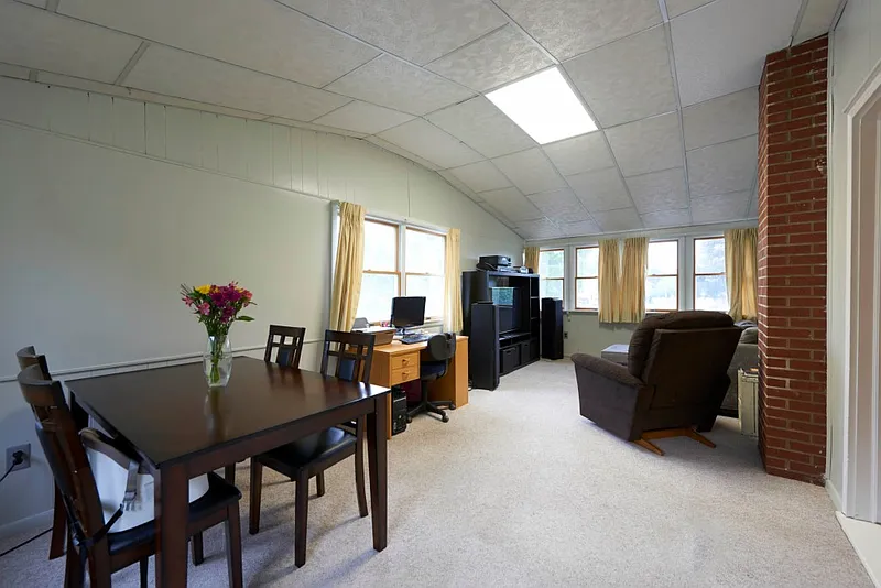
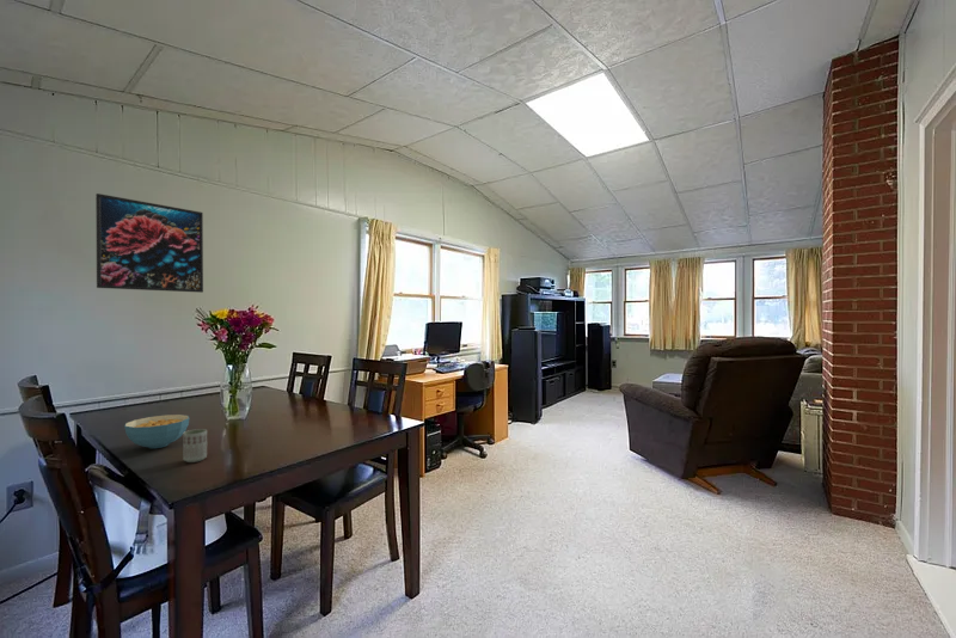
+ cereal bowl (158, 433)
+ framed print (153, 246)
+ cup (195, 446)
